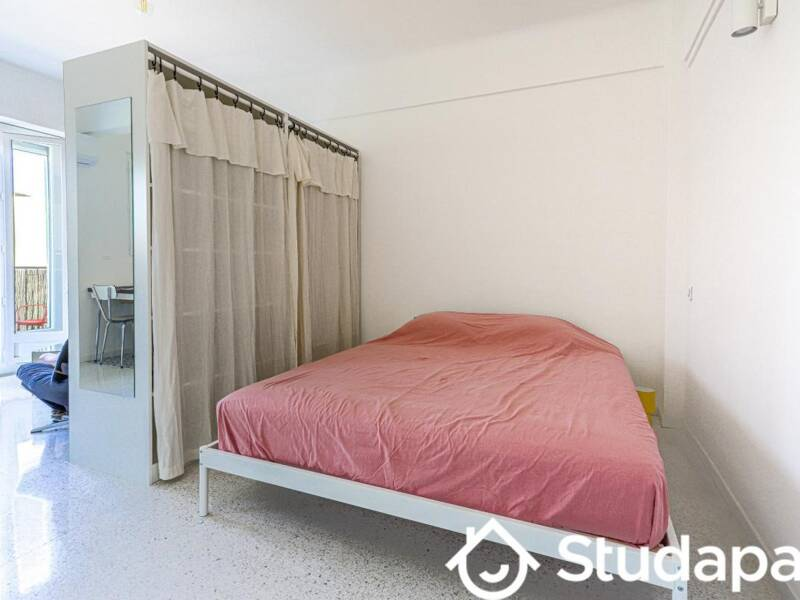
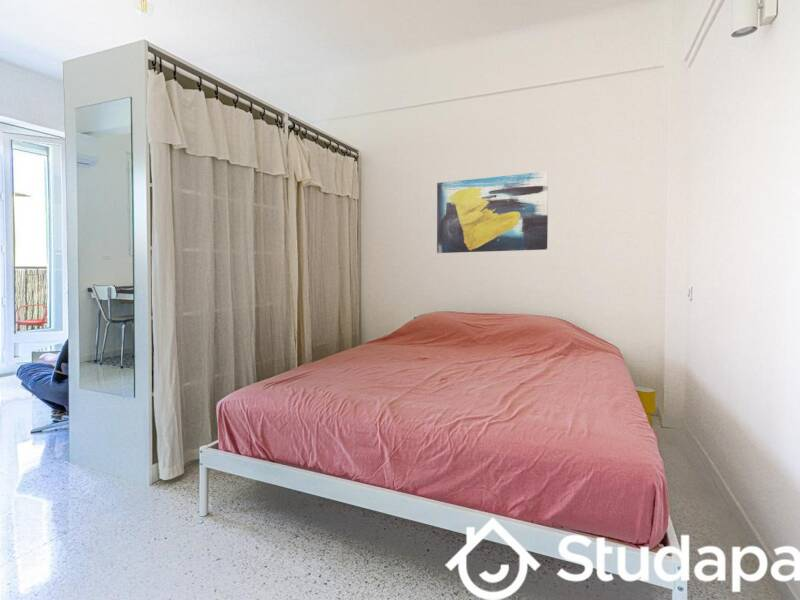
+ wall art (489, 214)
